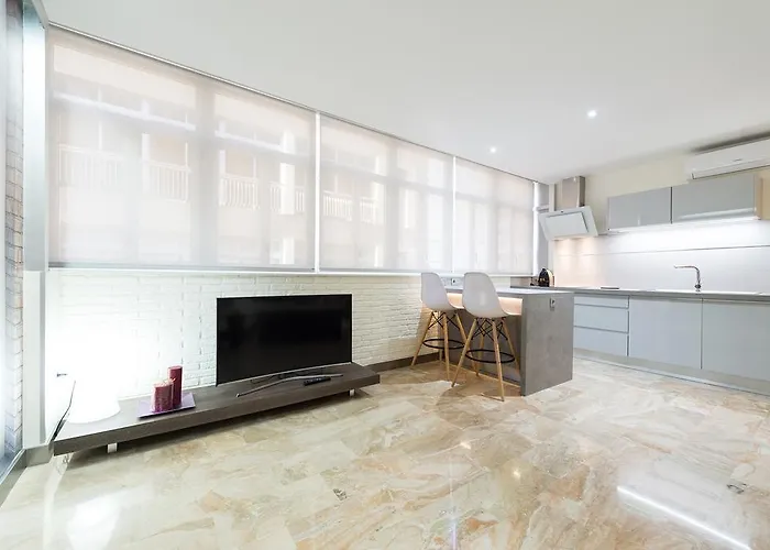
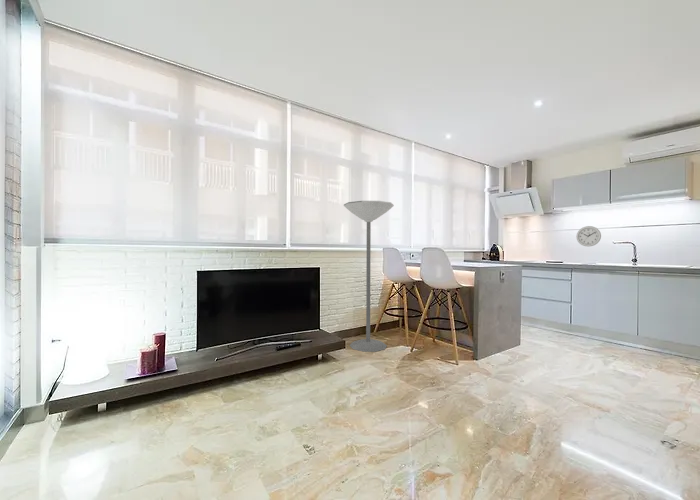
+ wall clock (588, 236)
+ floor lamp (368, 275)
